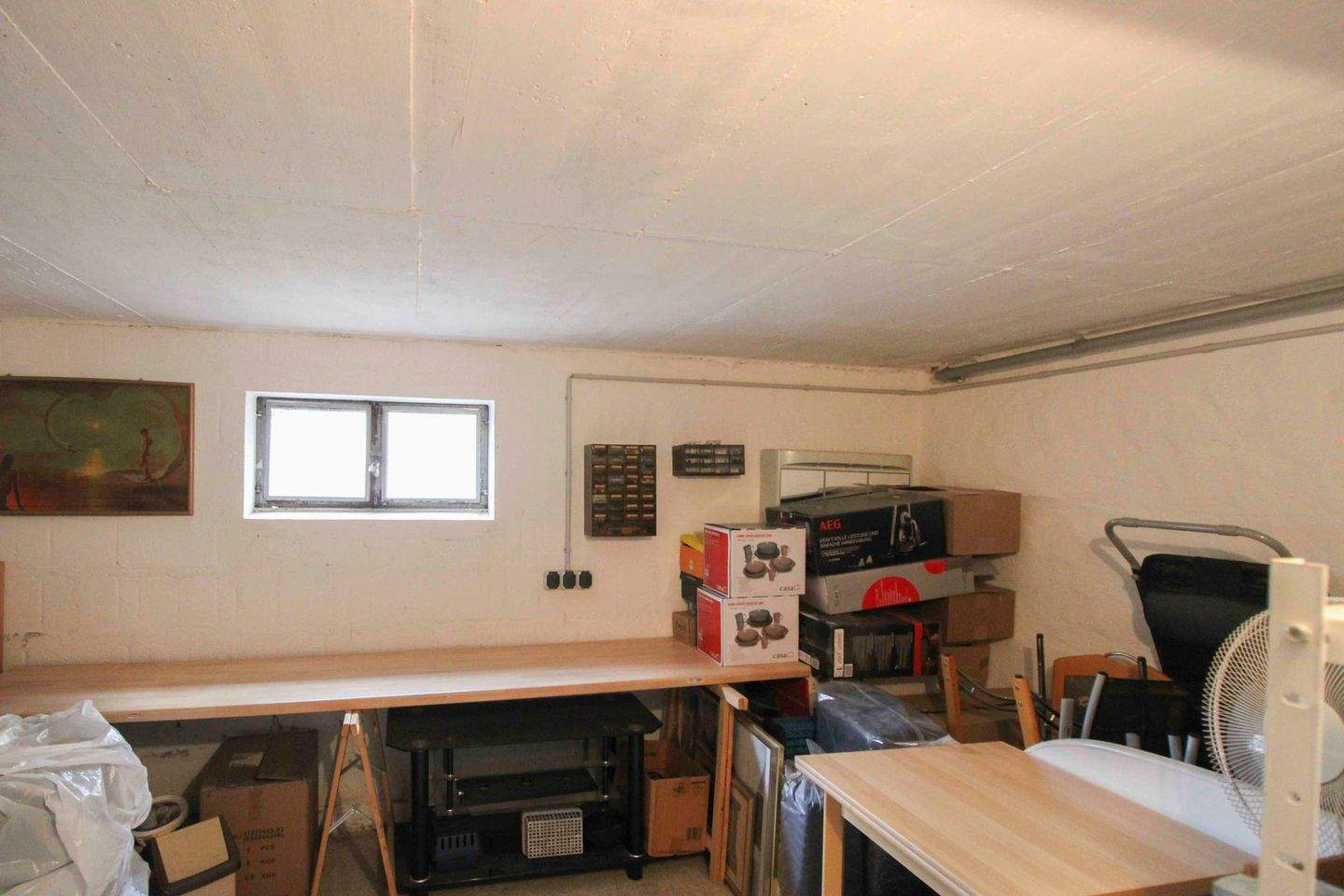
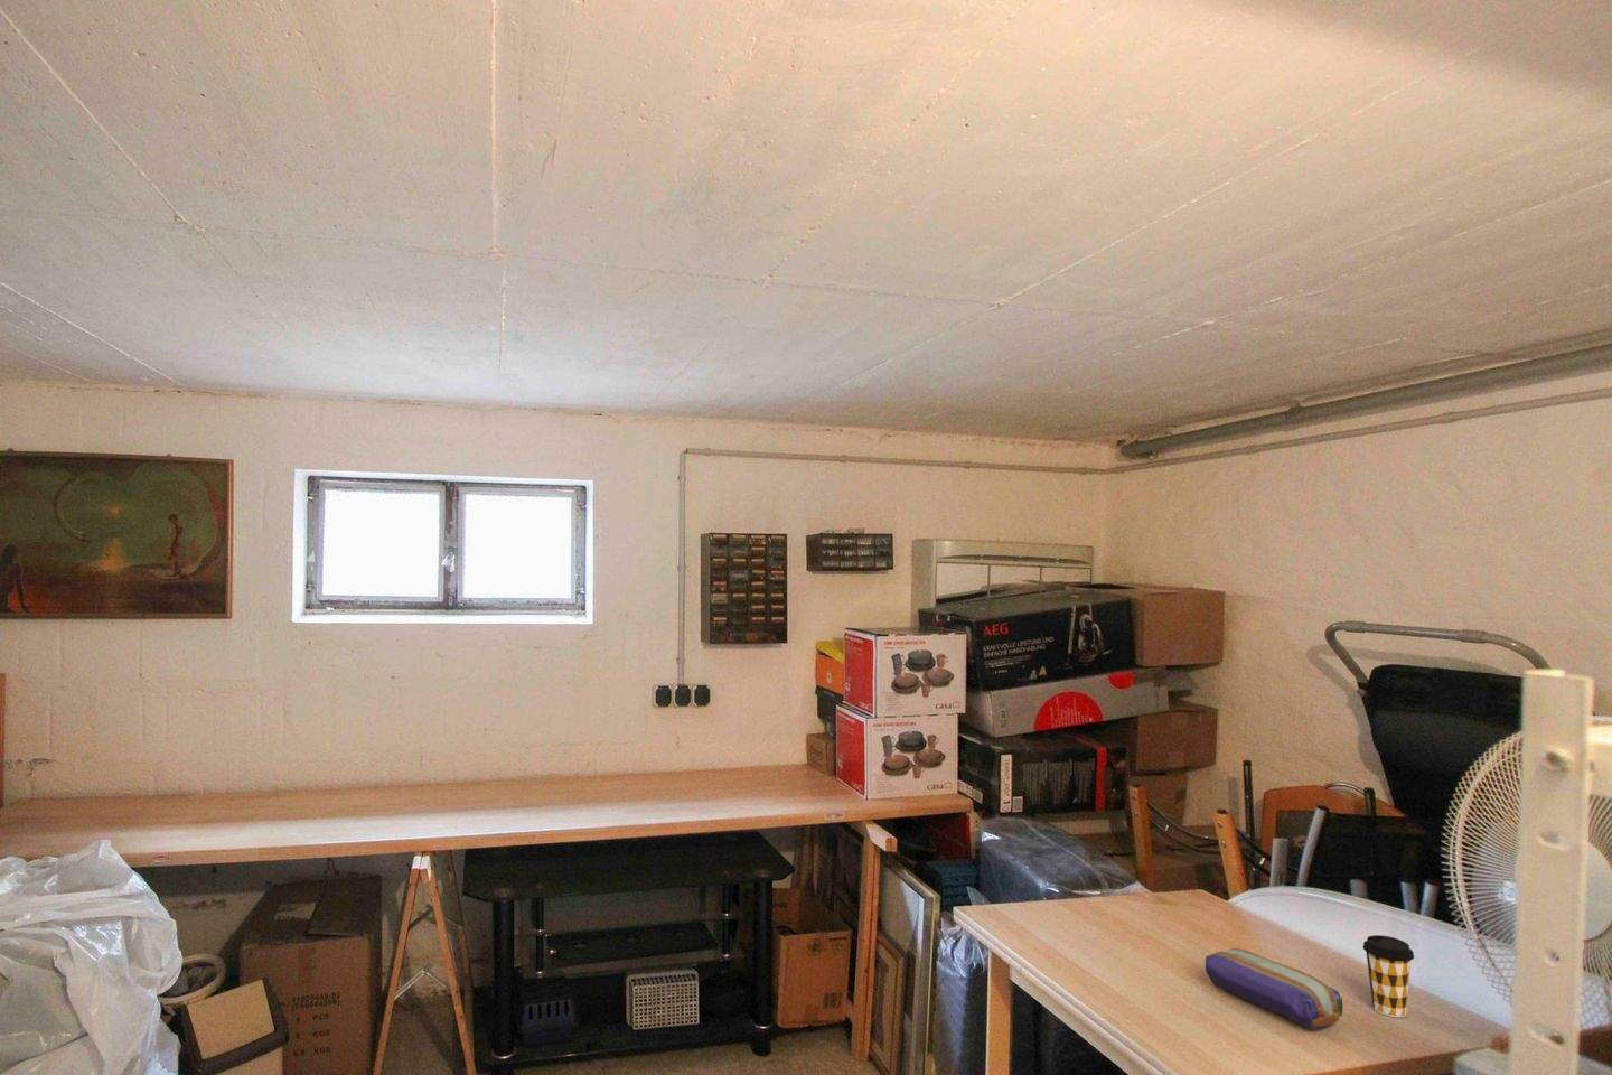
+ coffee cup (1388, 975)
+ pencil case (1270, 985)
